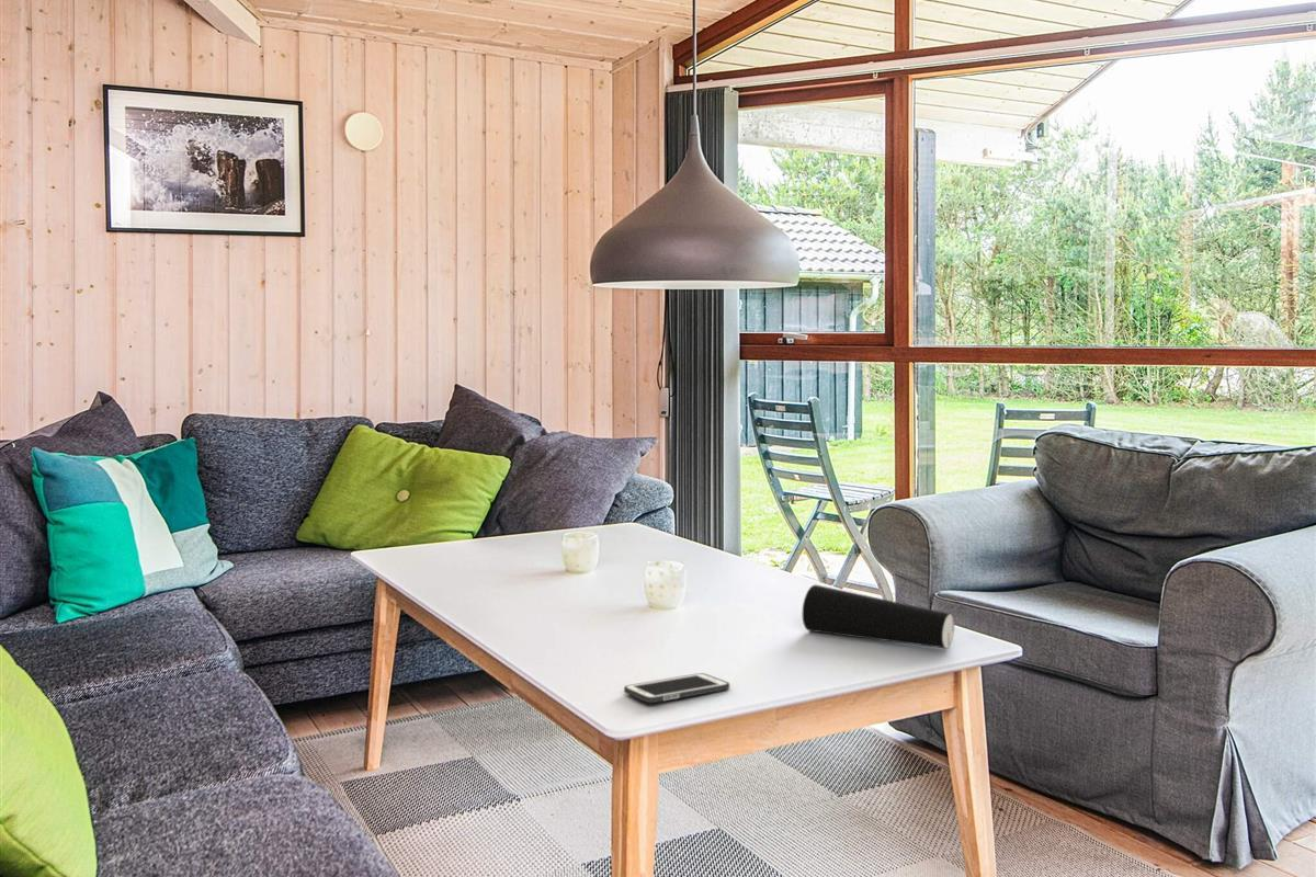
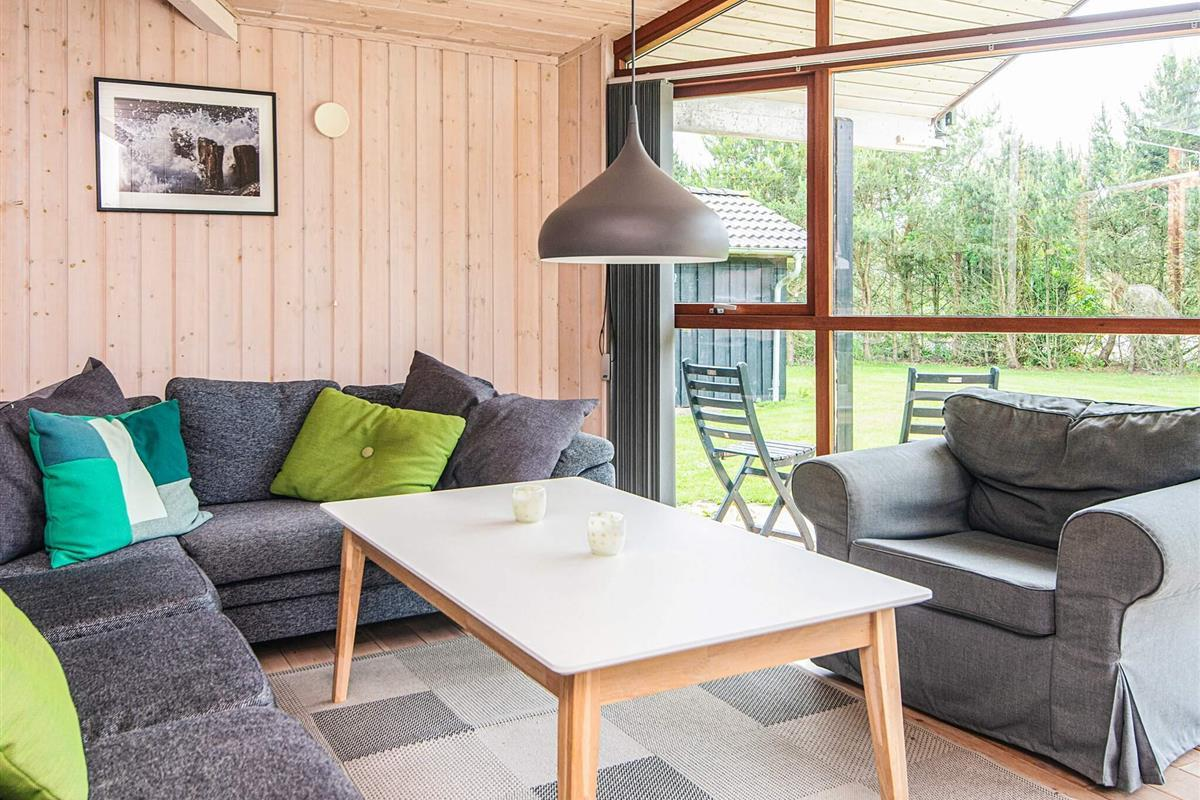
- cell phone (677, 687)
- speaker (877, 615)
